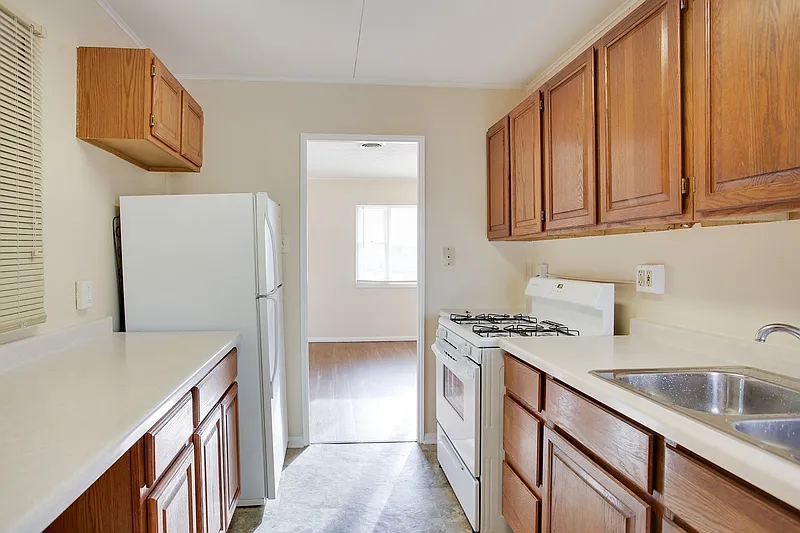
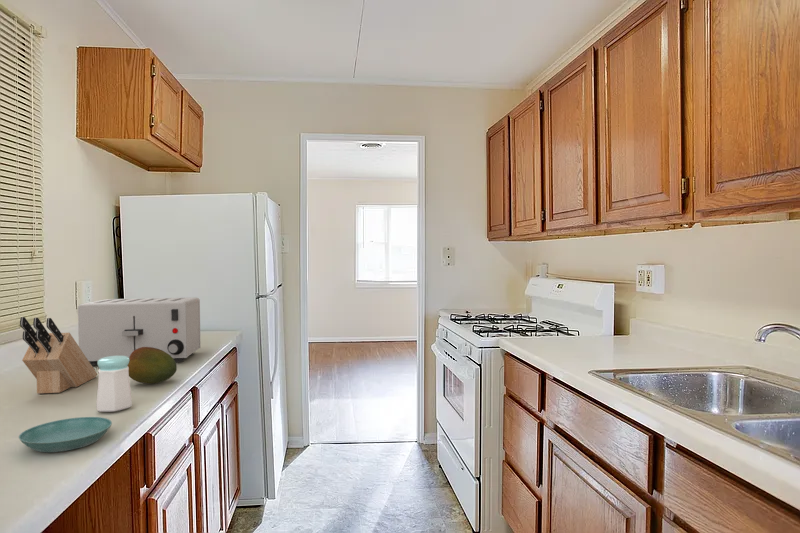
+ saucer (67, 435)
+ knife block (58, 350)
+ fruit (152, 364)
+ salt shaker (113, 382)
+ toaster (141, 330)
